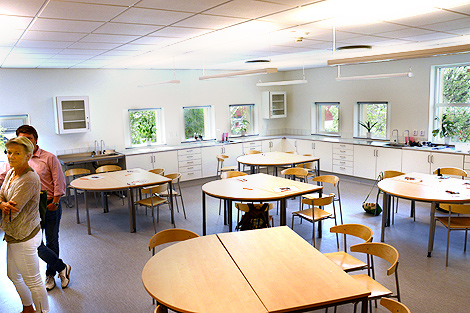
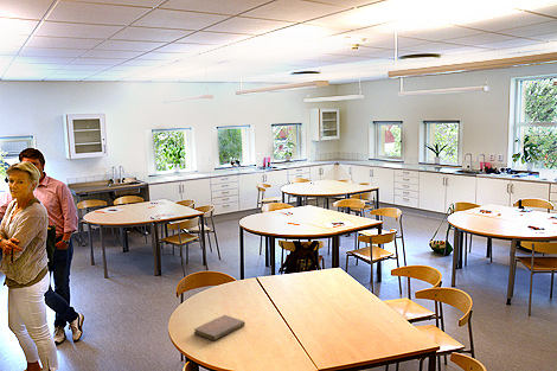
+ notebook (219, 327)
